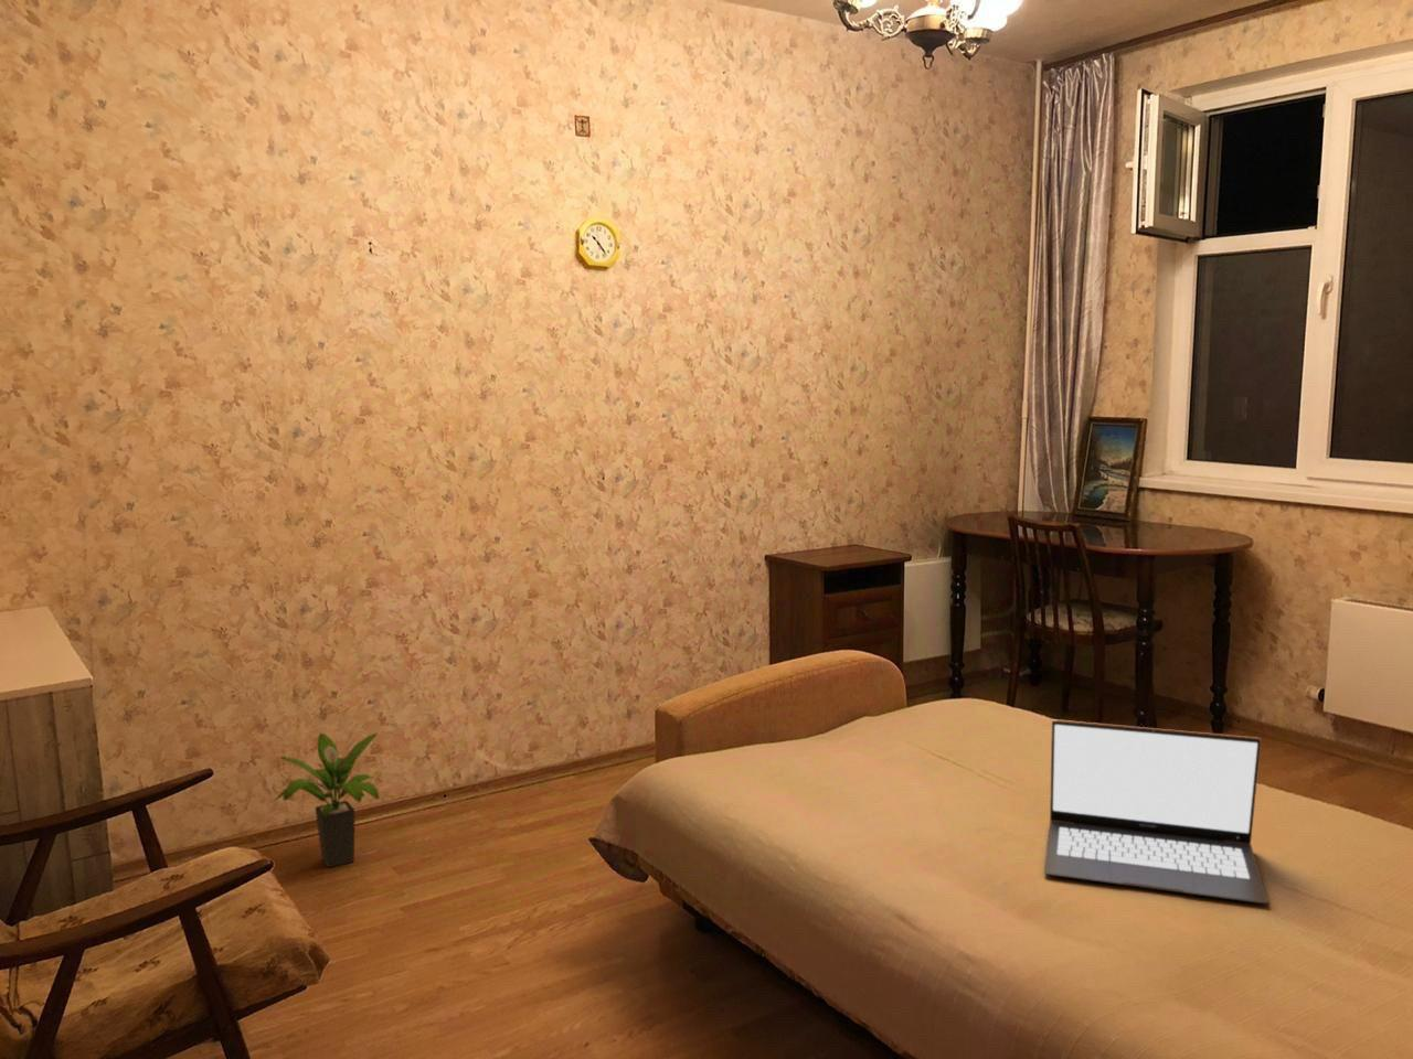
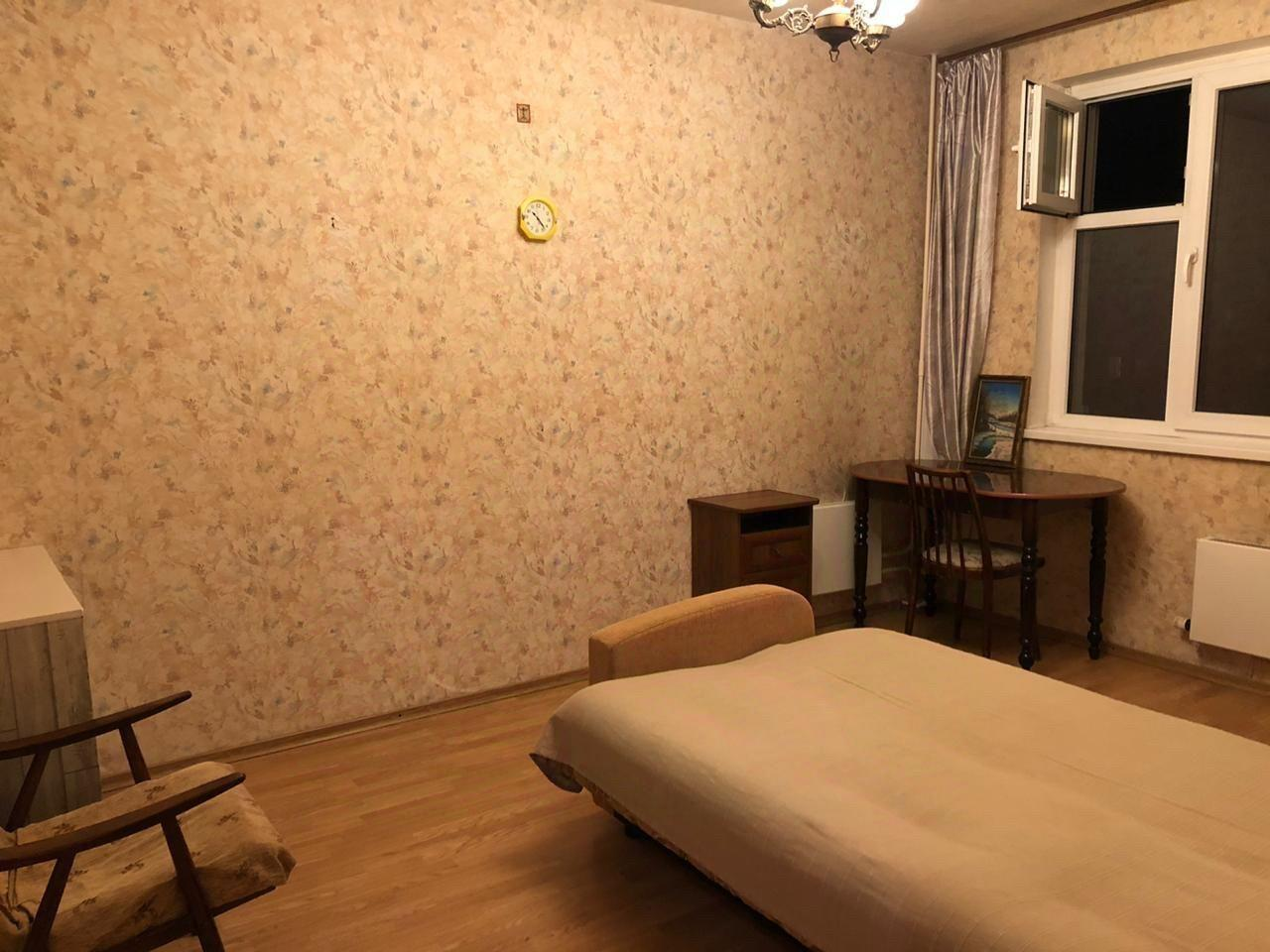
- laptop (1152, 801)
- potted plant (333, 801)
